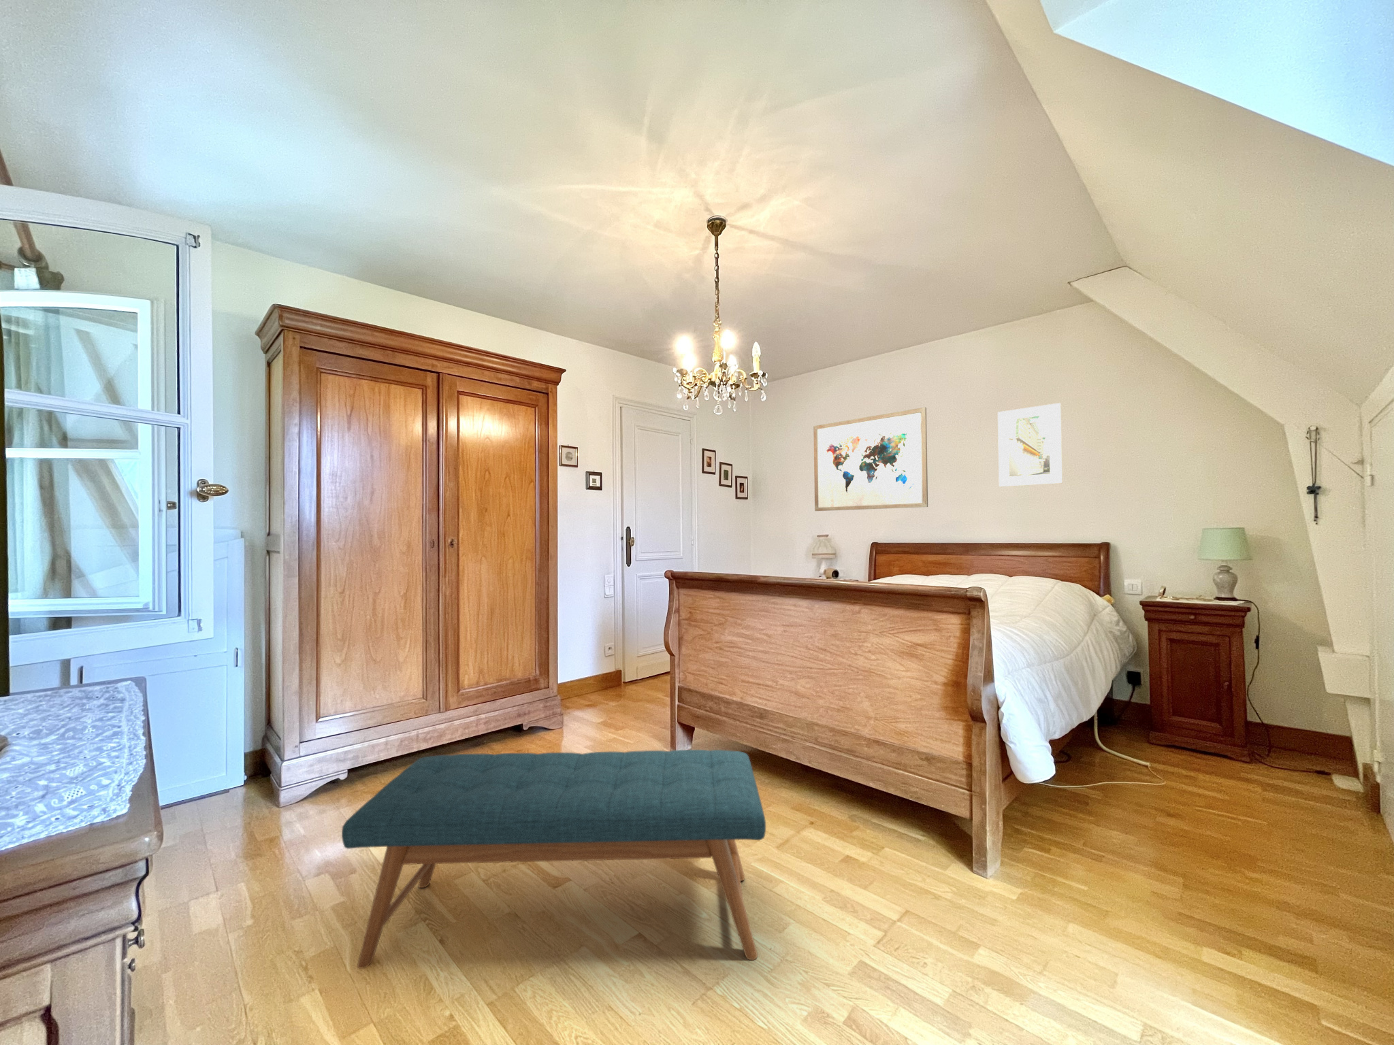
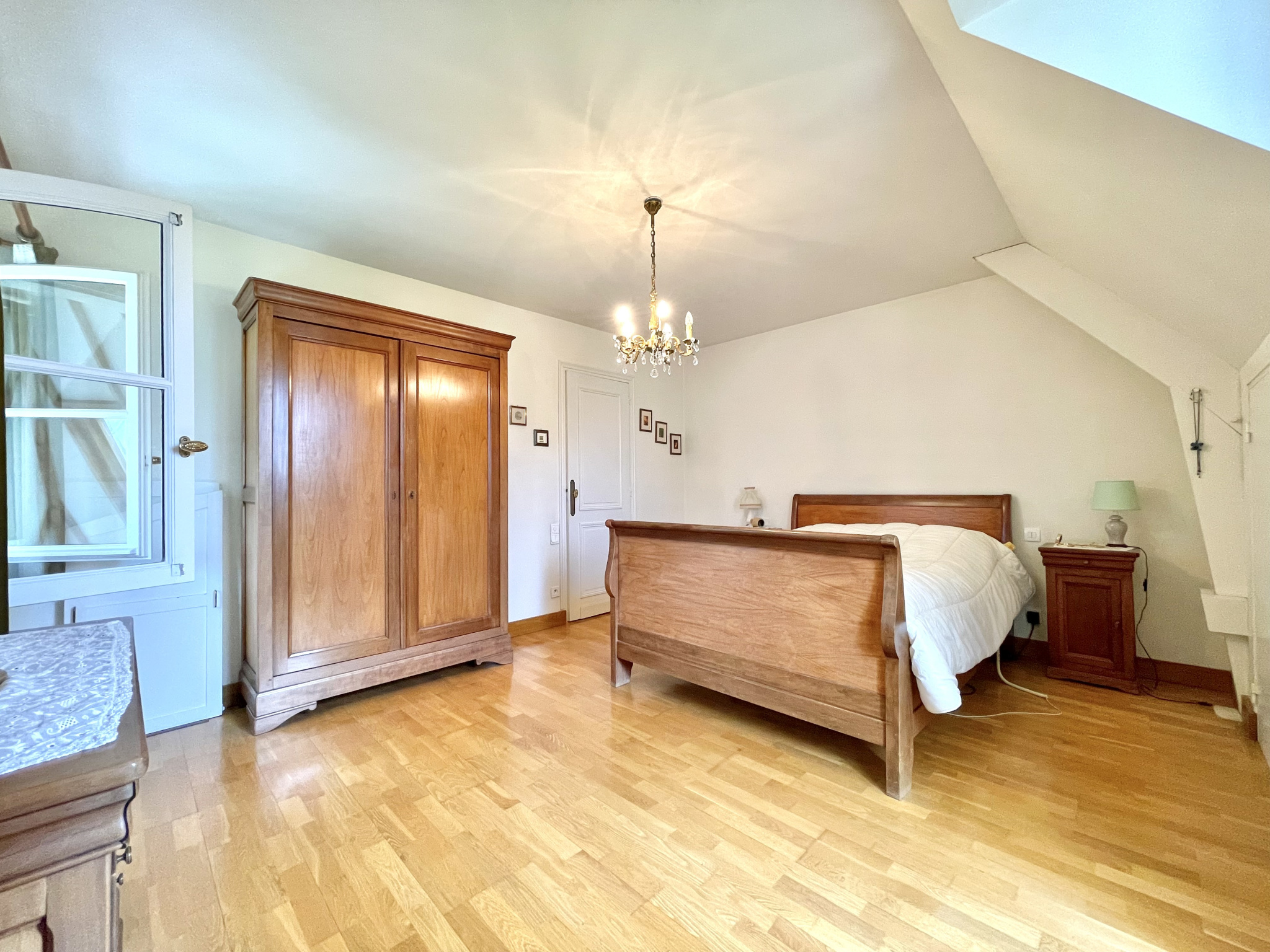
- bench (571, 844)
- wall art (866, 463)
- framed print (1028, 447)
